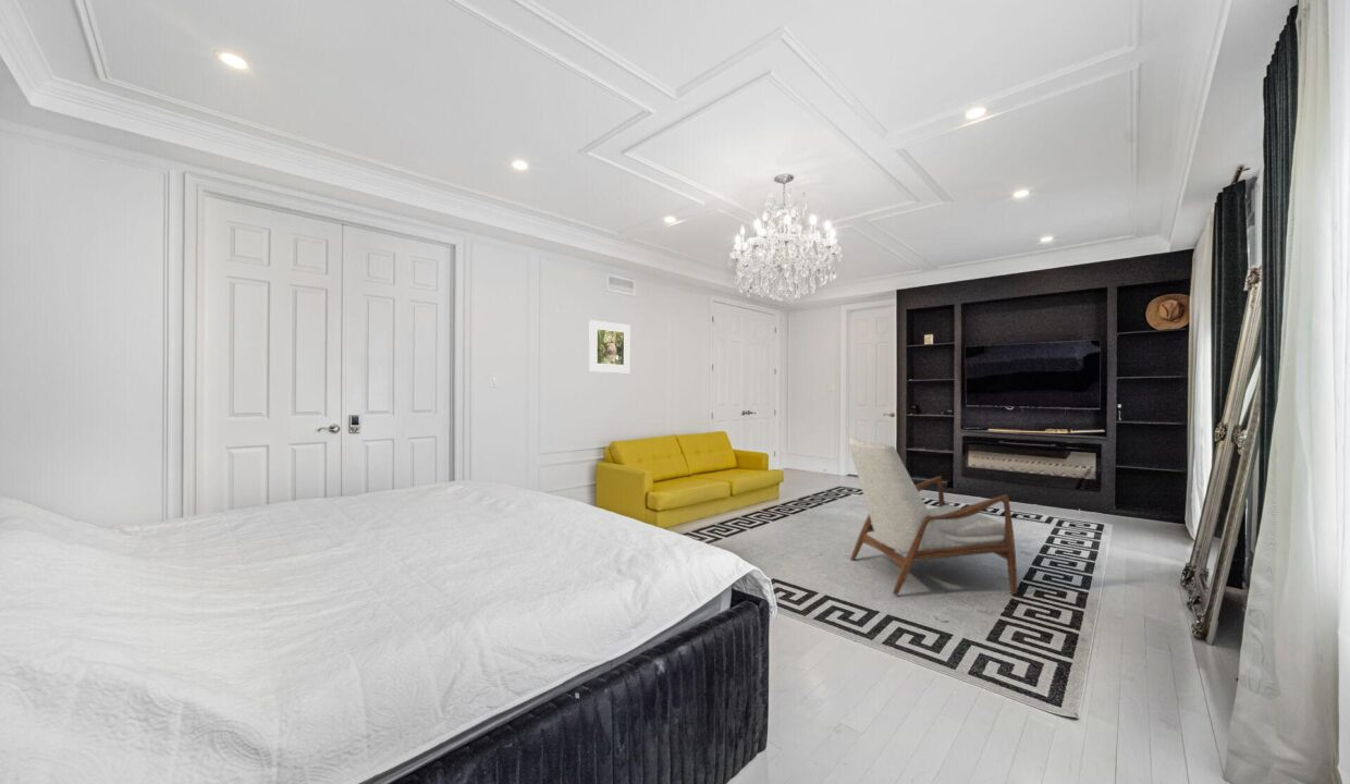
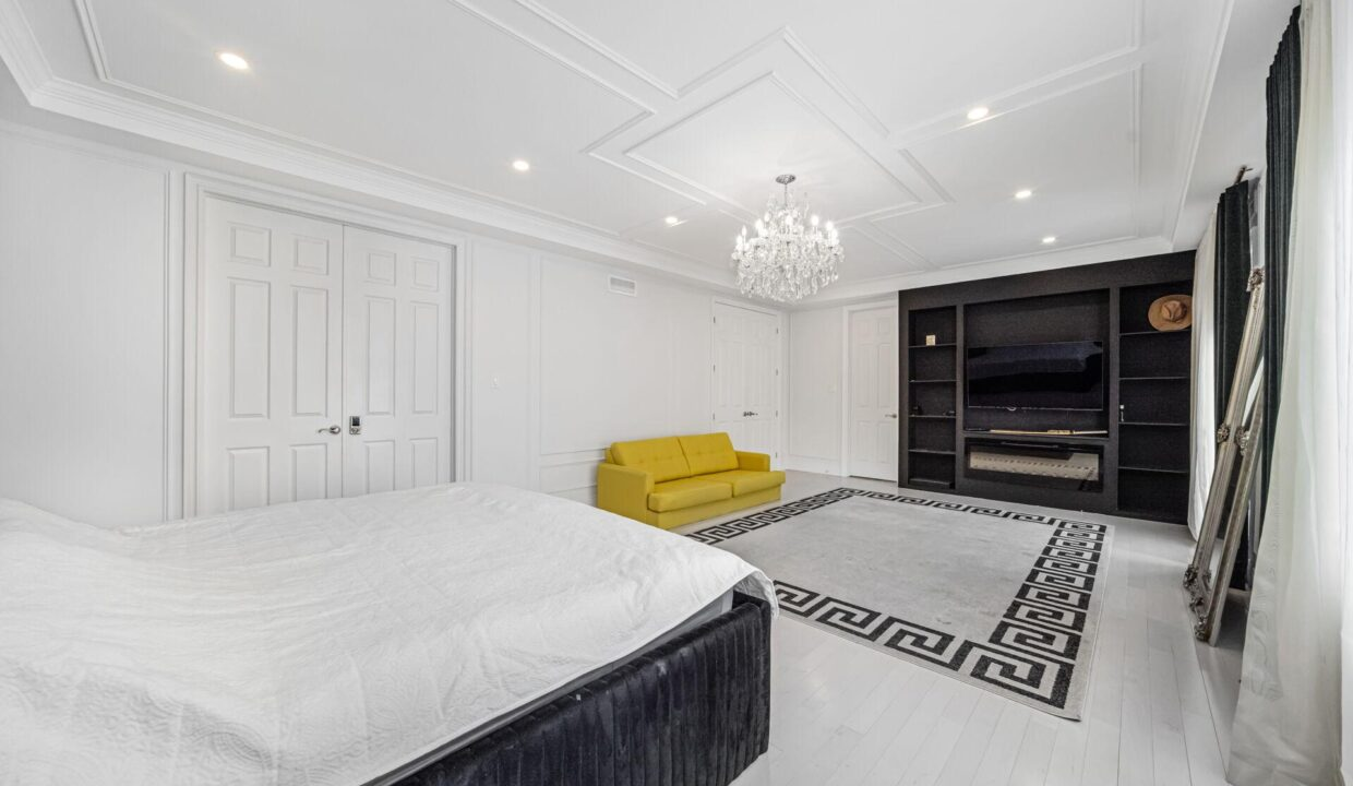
- armchair (919, 507)
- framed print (610, 347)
